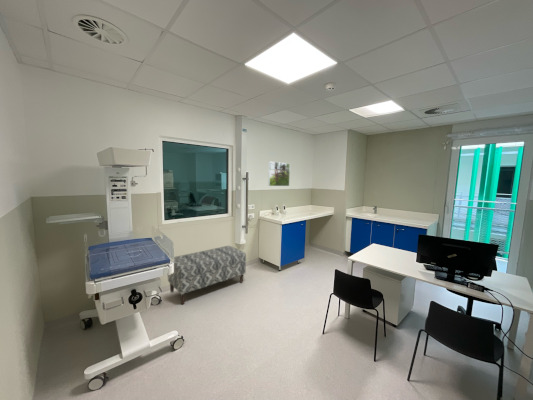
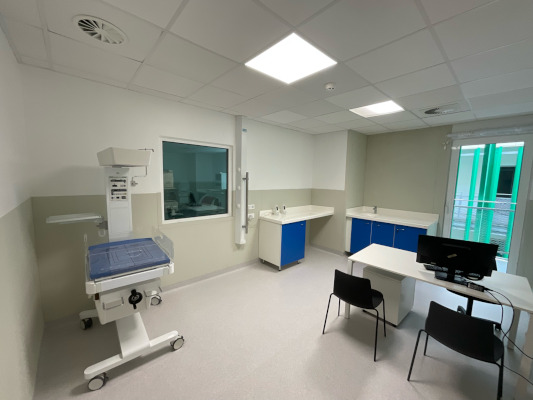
- bench (208, 271)
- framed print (279, 174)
